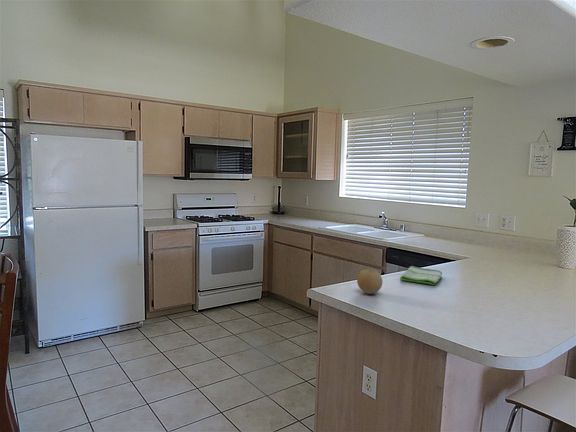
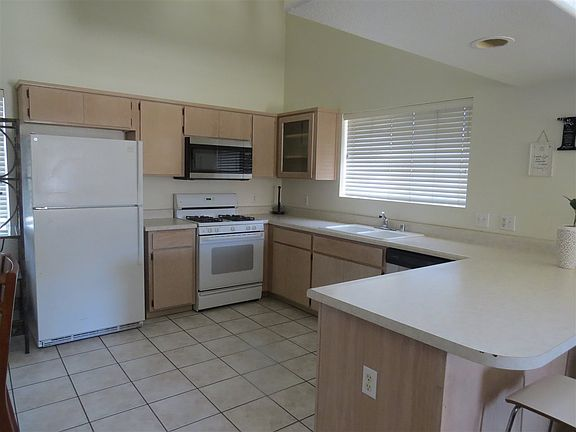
- fruit (370, 281)
- dish towel (421, 274)
